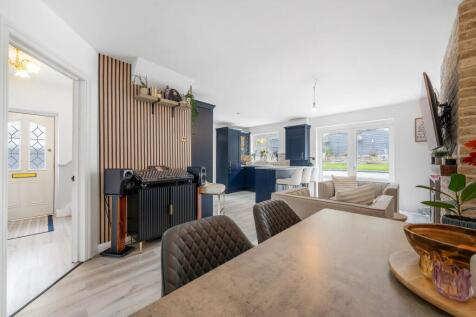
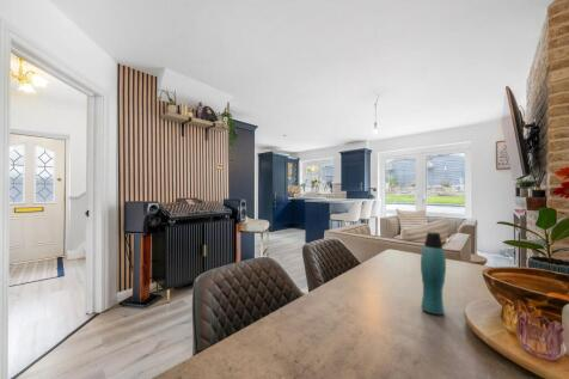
+ bottle (433, 271)
